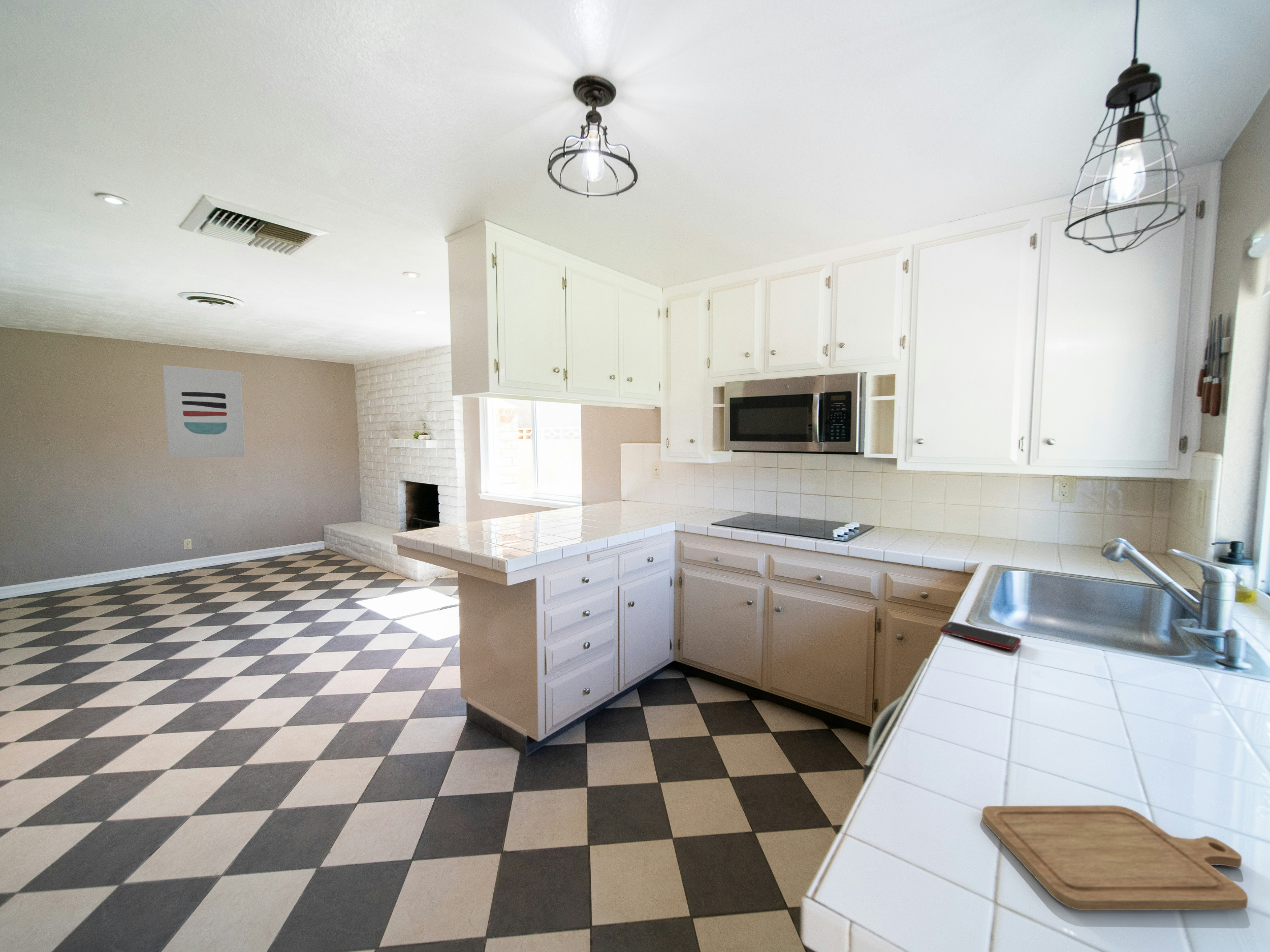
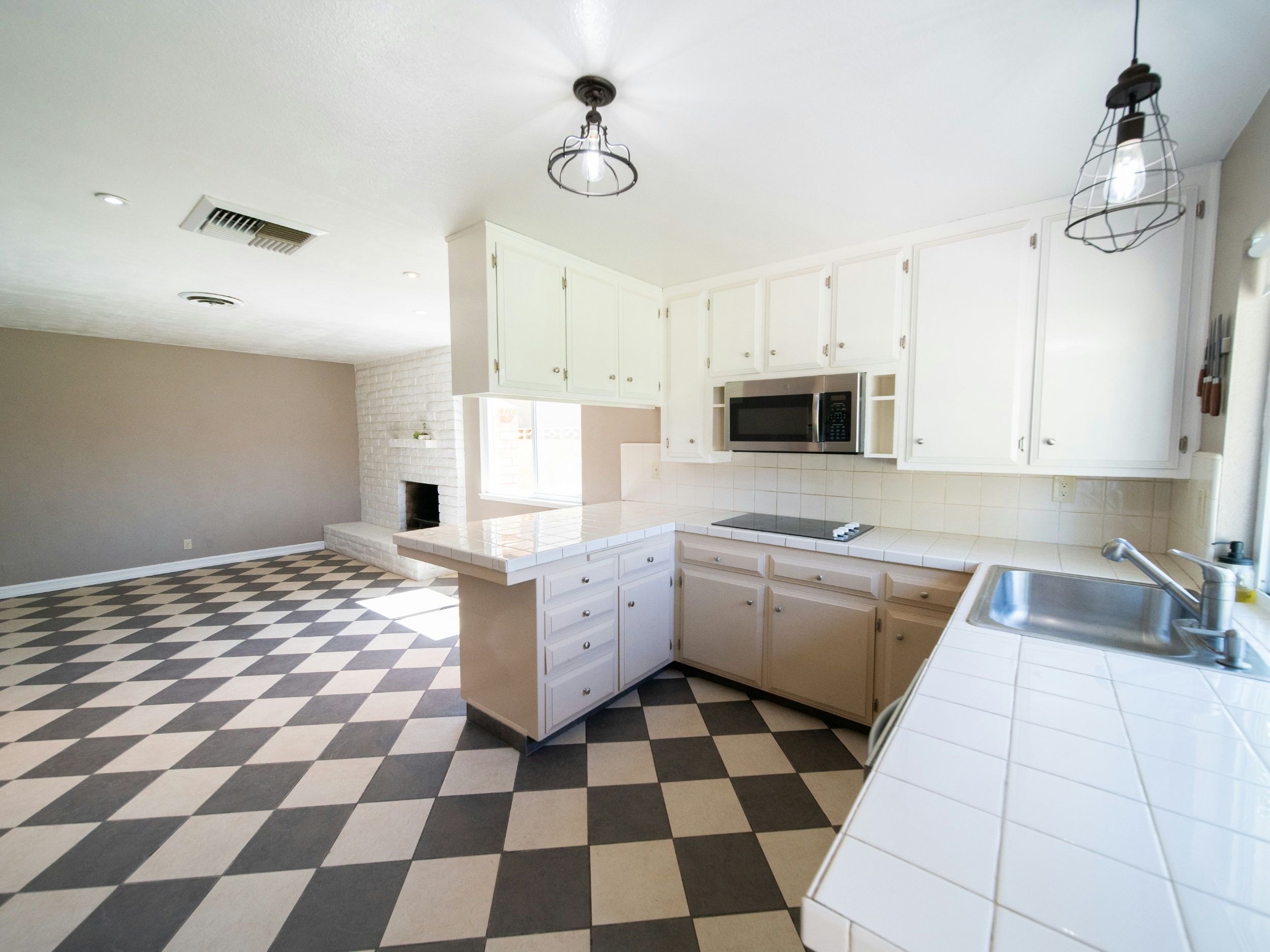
- chopping board (1123, 851)
- cell phone (979, 635)
- wall art (206, 413)
